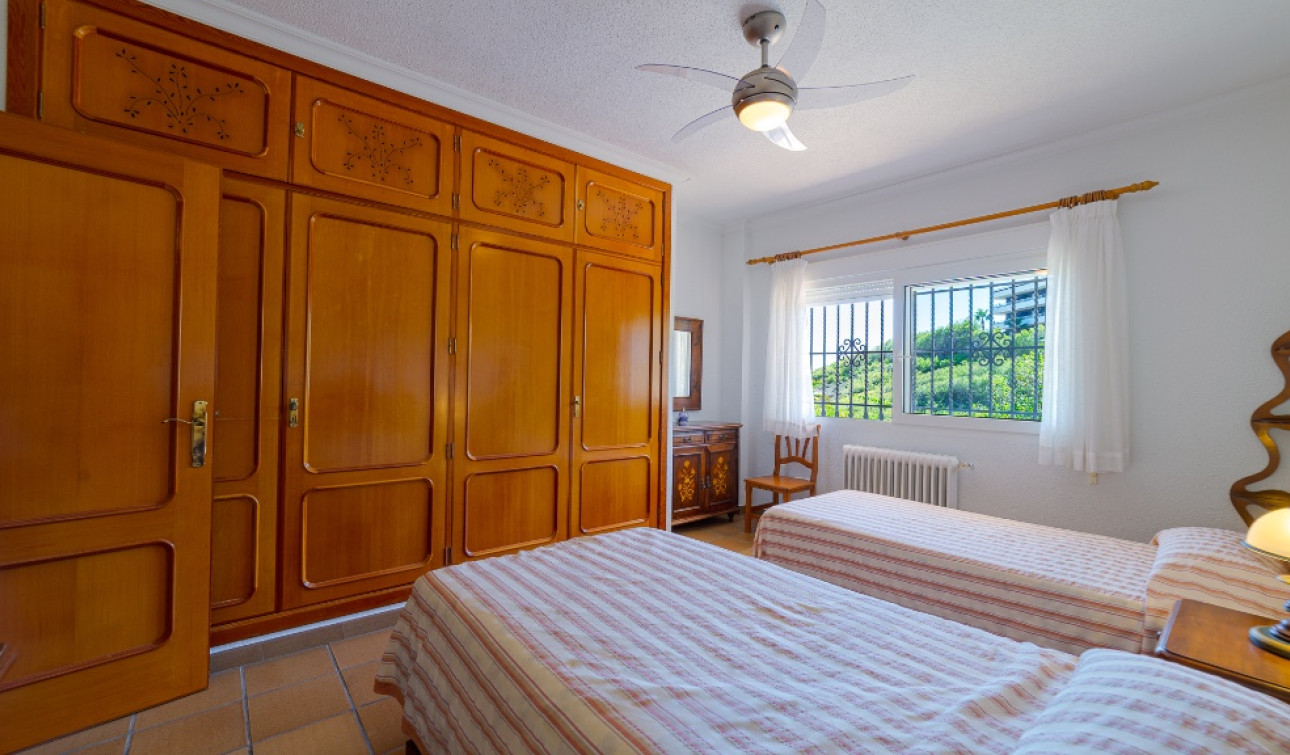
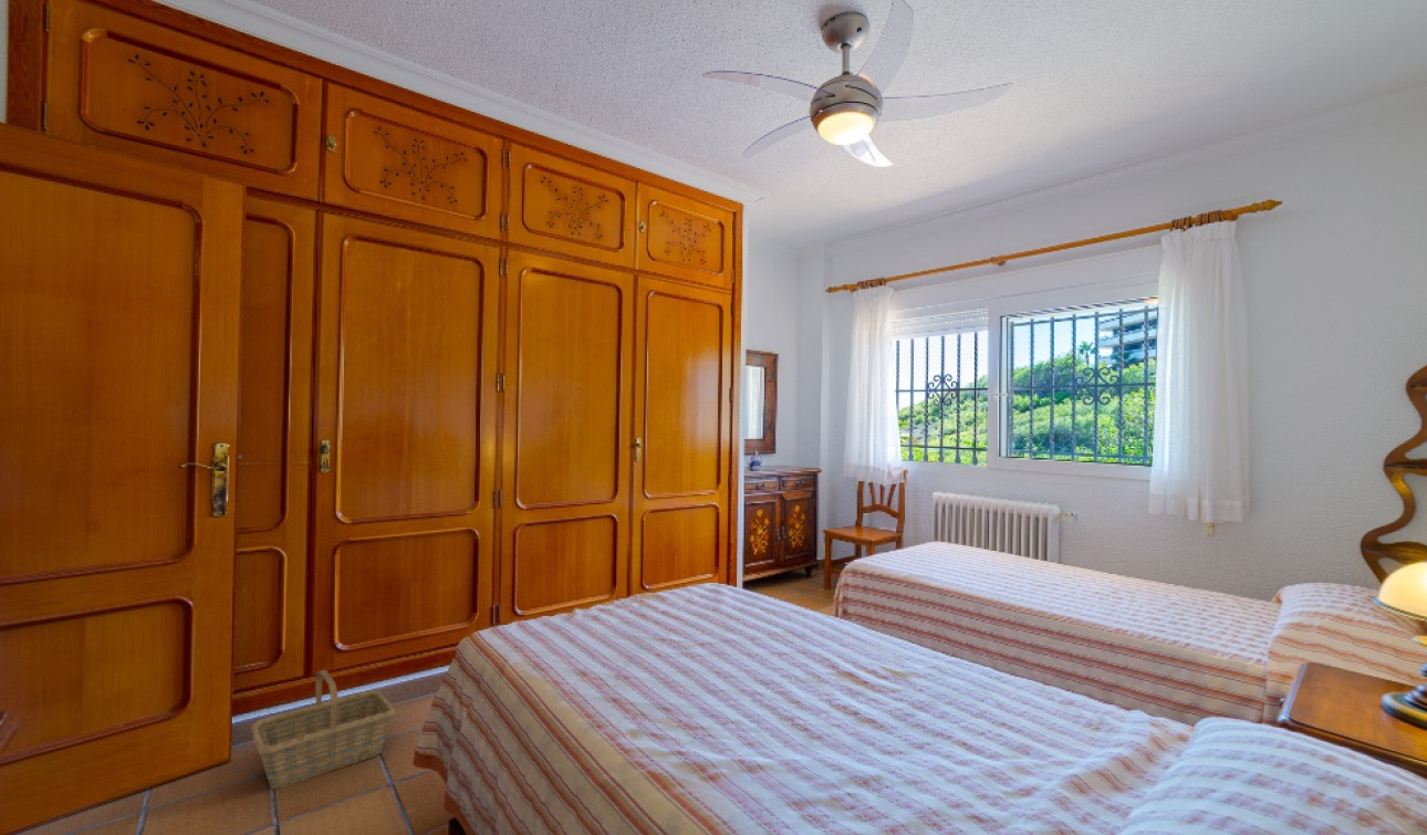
+ basket (325, 718)
